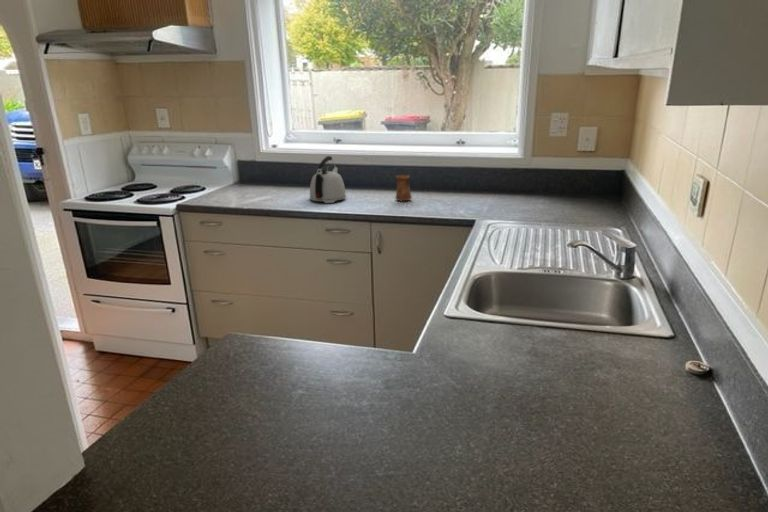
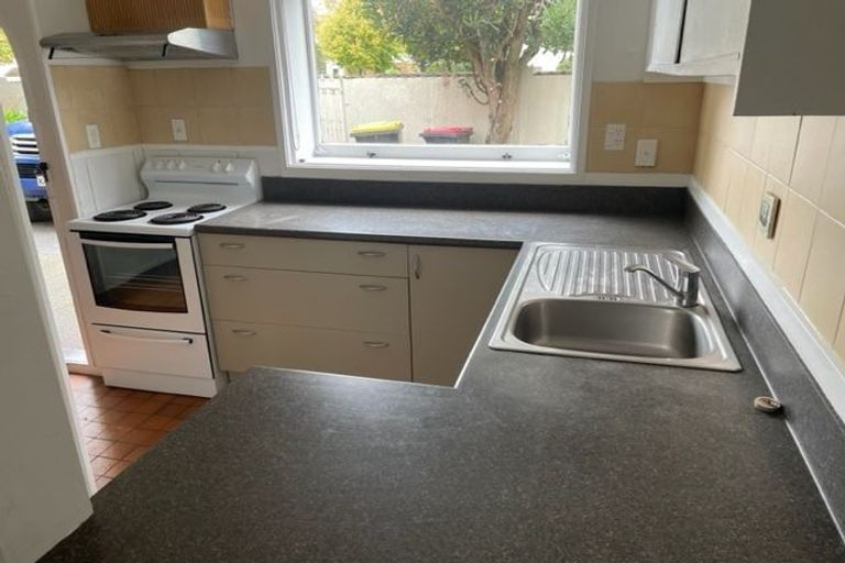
- kettle (327, 178)
- cup (403, 188)
